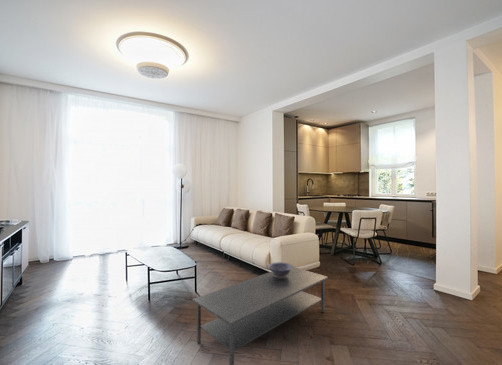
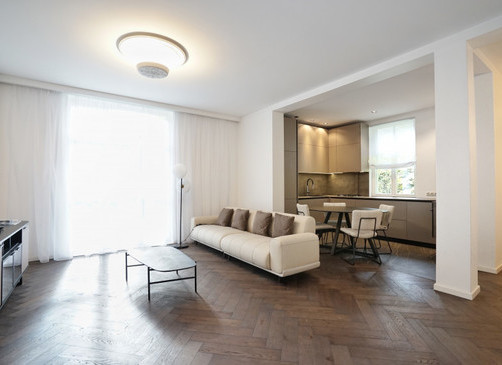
- coffee table (267, 306)
- decorative bowl (280, 270)
